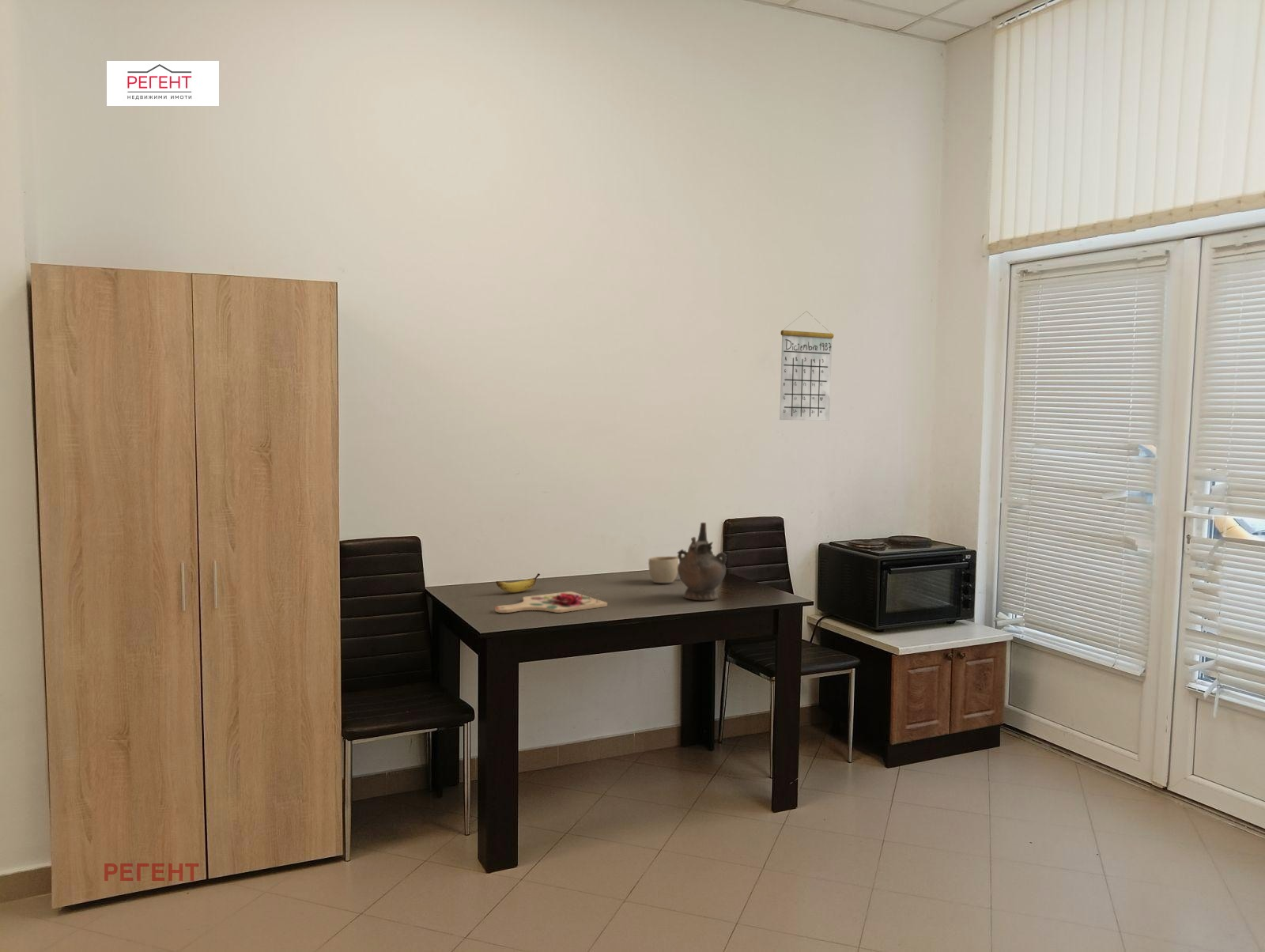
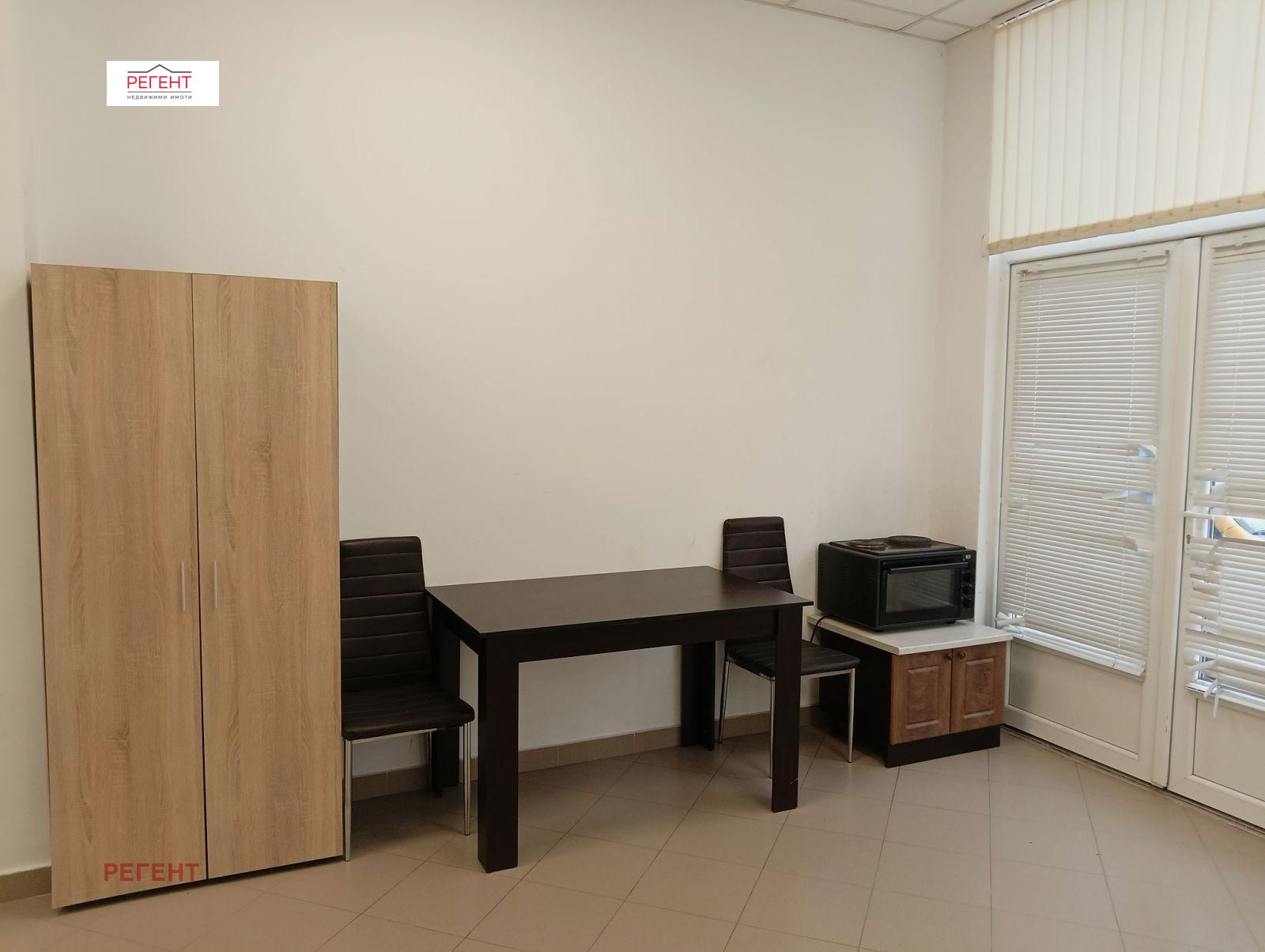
- cup (669, 569)
- cutting board (544, 599)
- banana (518, 584)
- ceremonial vessel (700, 560)
- calendar (806, 365)
